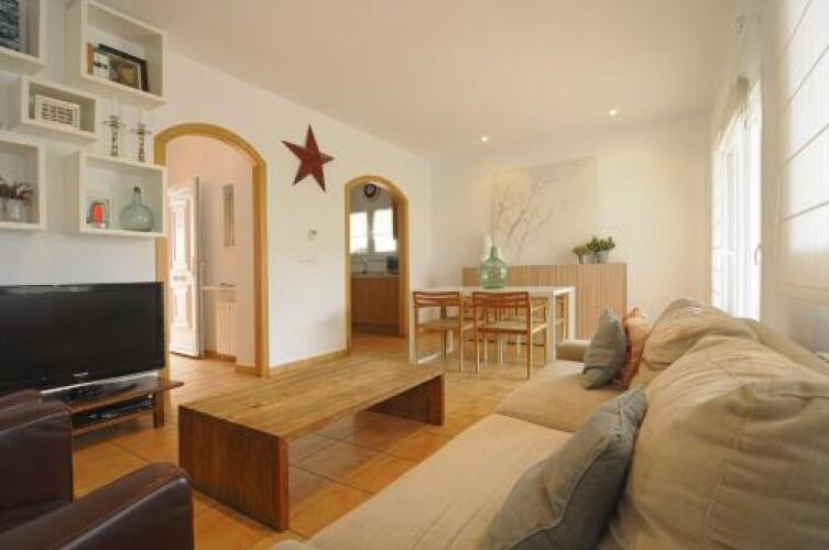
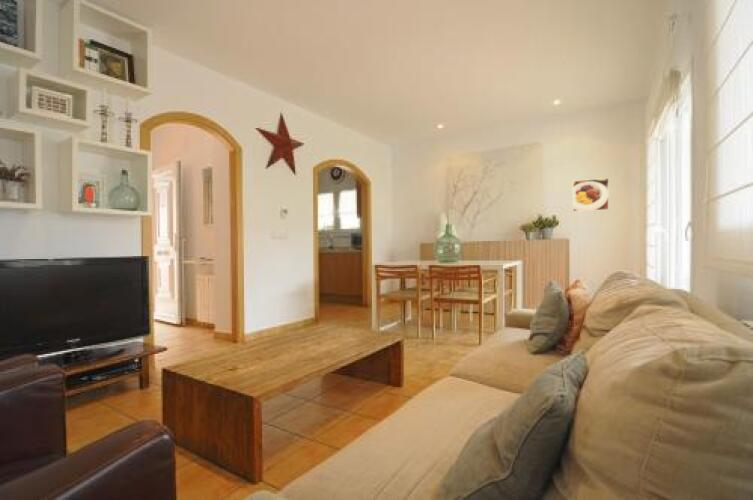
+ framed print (590, 195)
